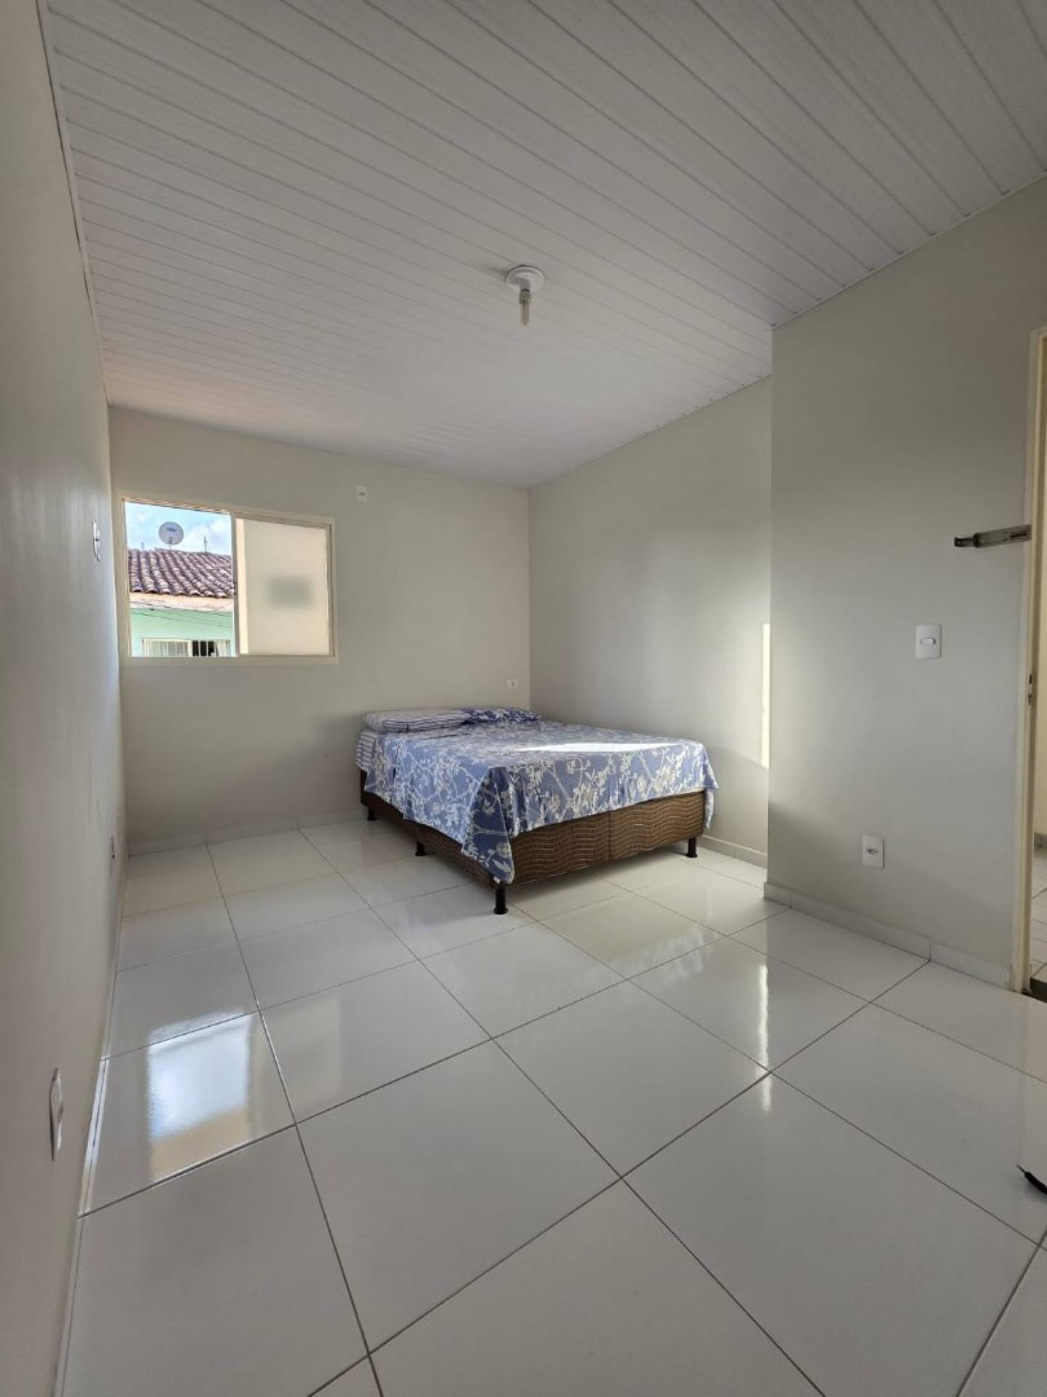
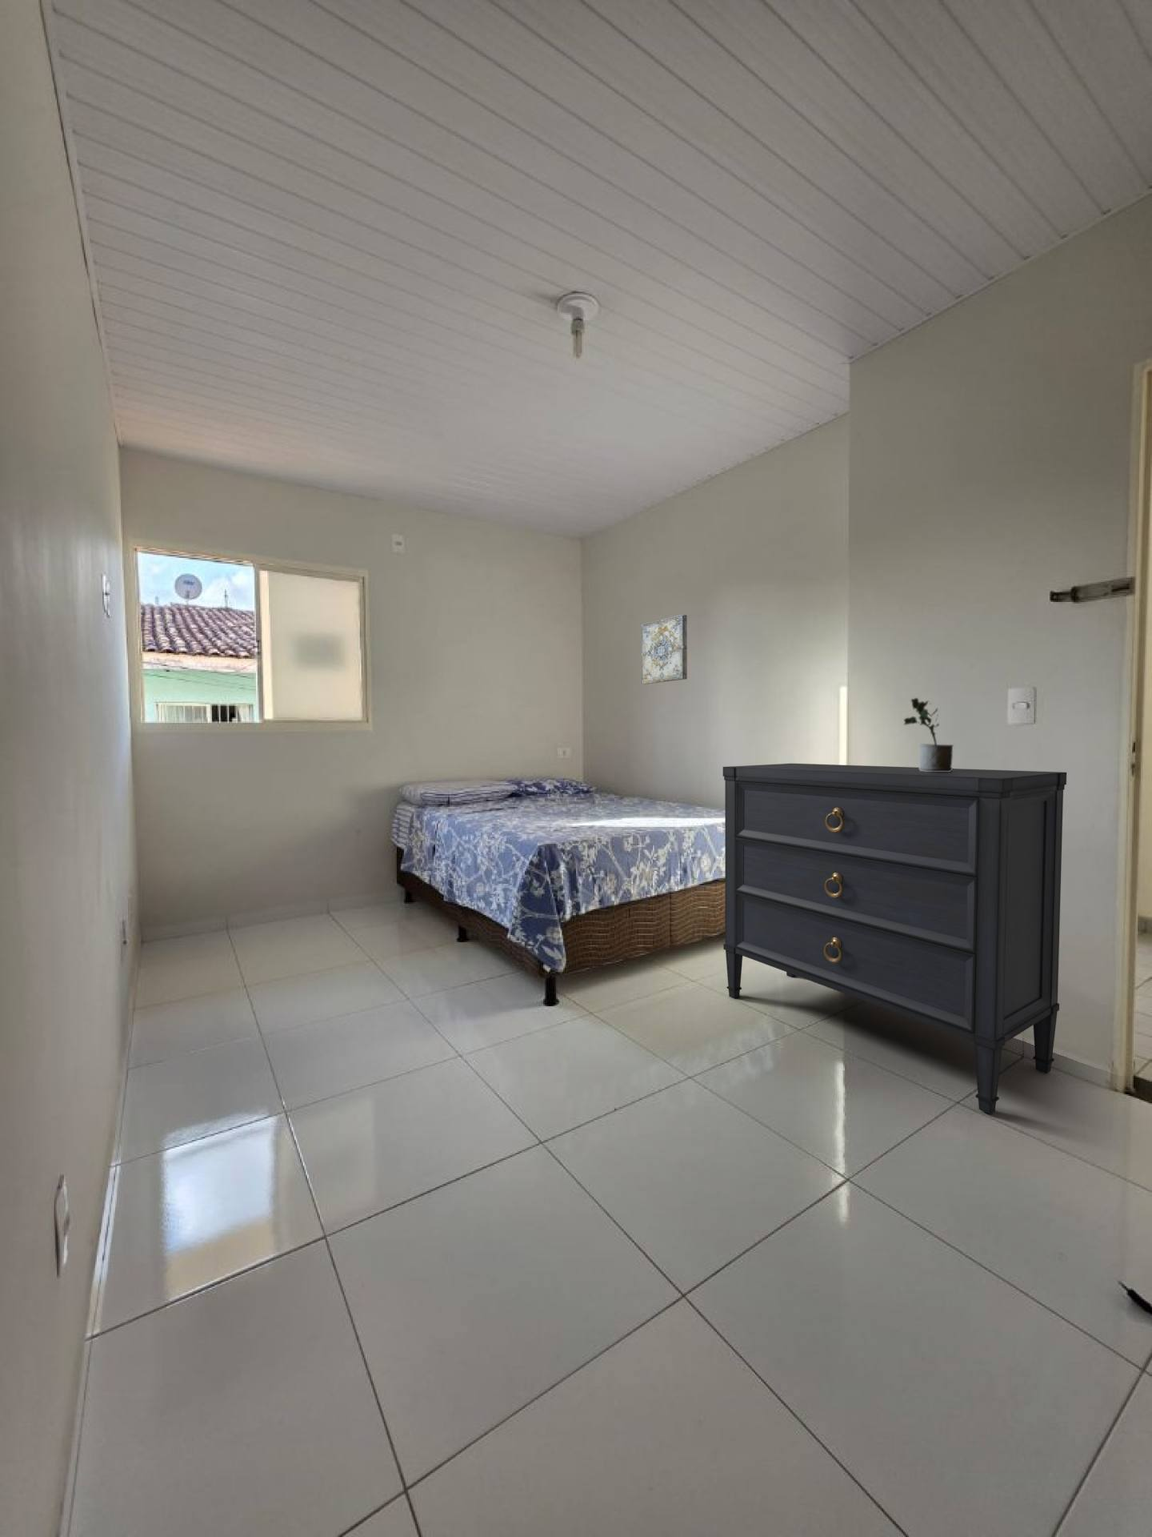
+ dresser (869, 899)
+ potted plant (931, 732)
+ wall art (663, 651)
